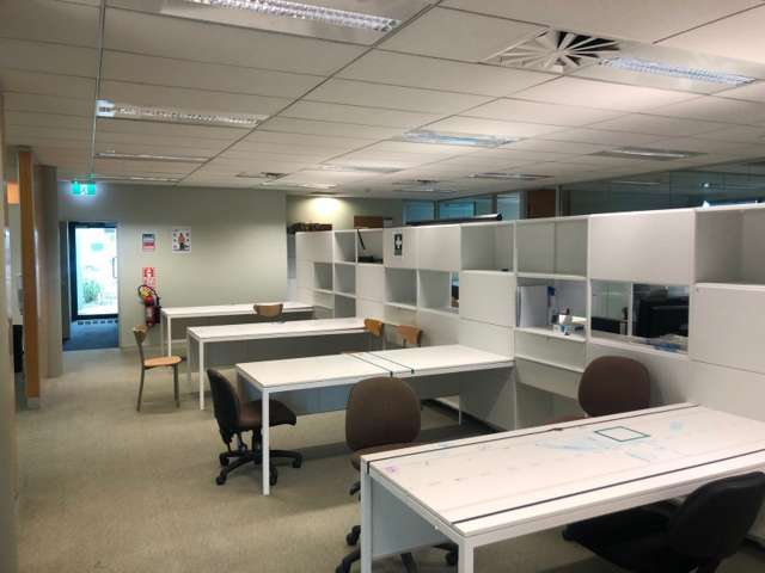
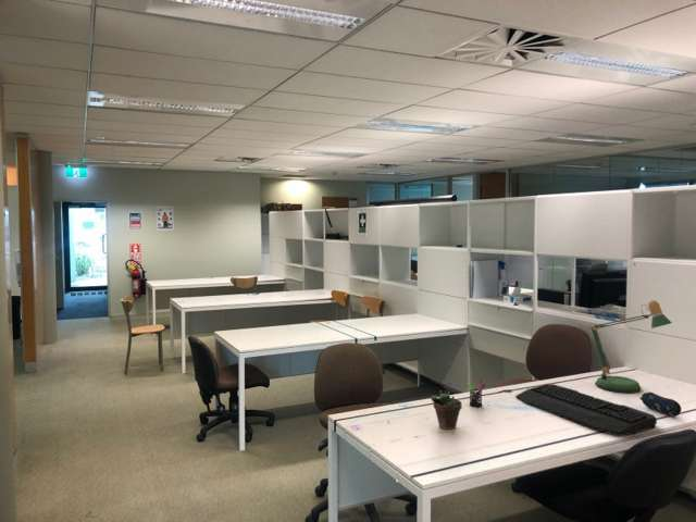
+ pencil case (660, 403)
+ keyboard (580, 406)
+ pen holder (476, 391)
+ succulent plant (447, 403)
+ desk lamp (625, 322)
